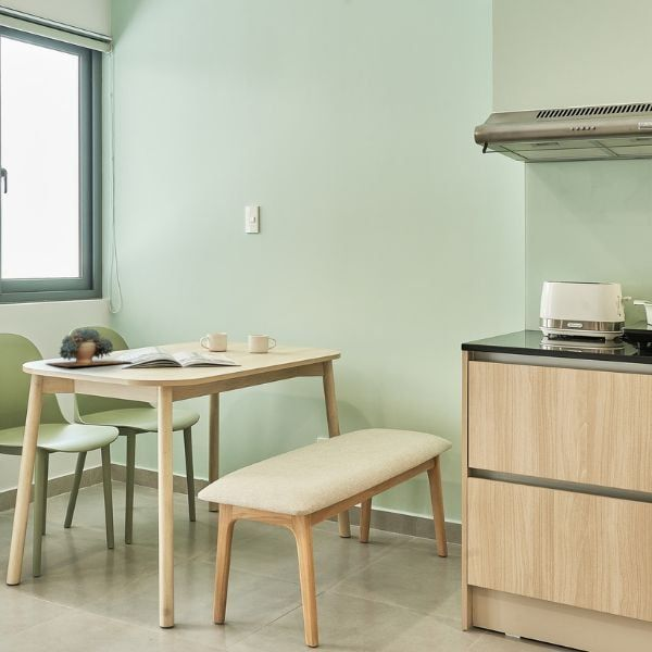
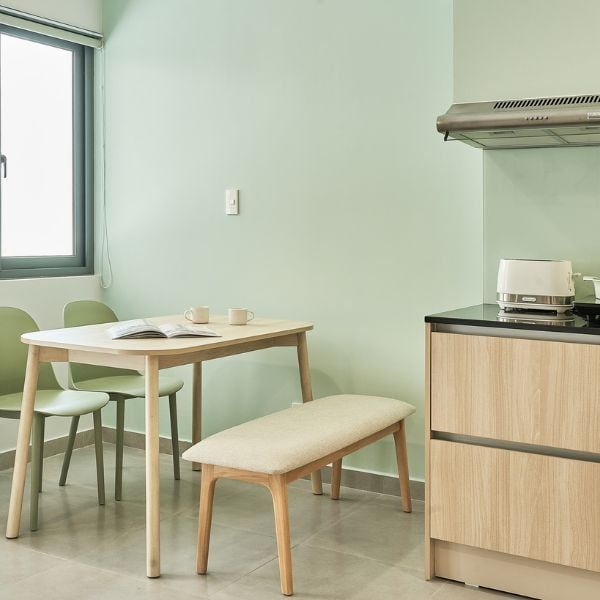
- succulent plant (88, 344)
